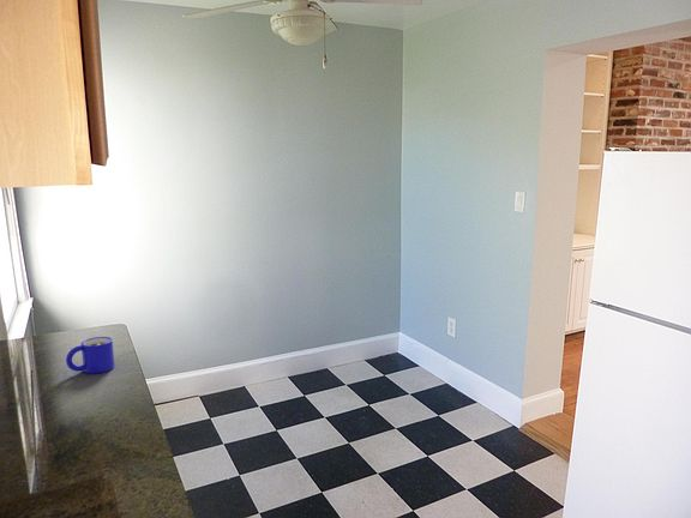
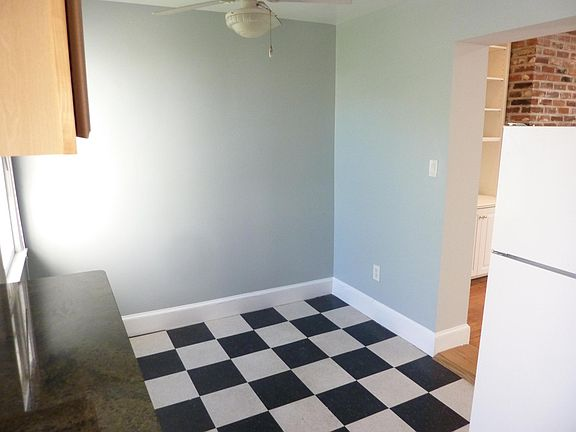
- mug (90, 356)
